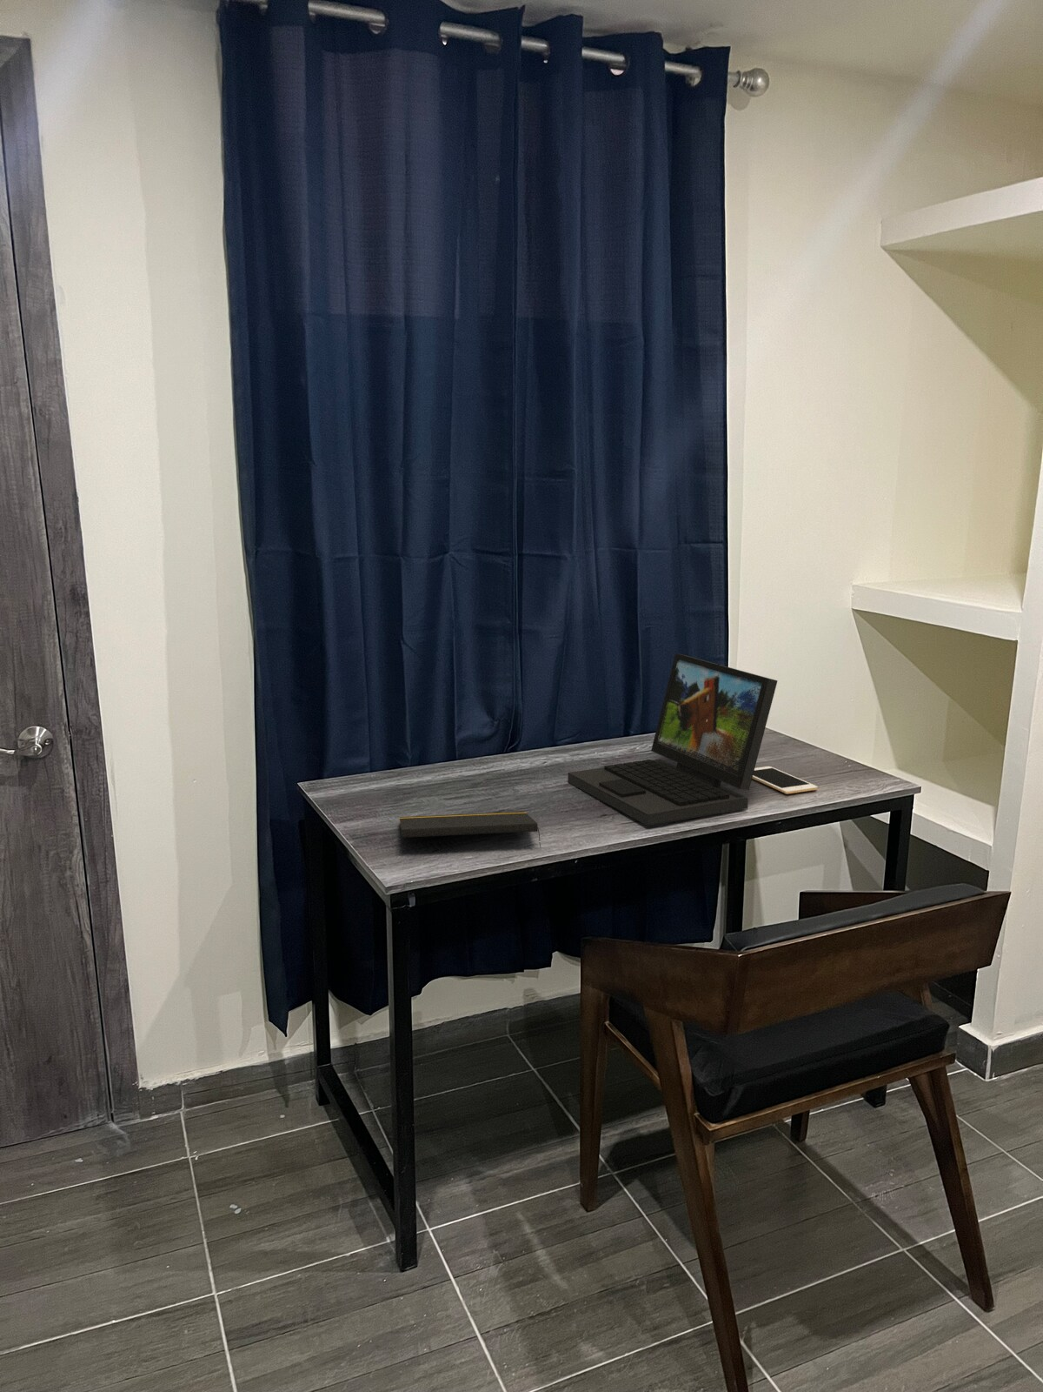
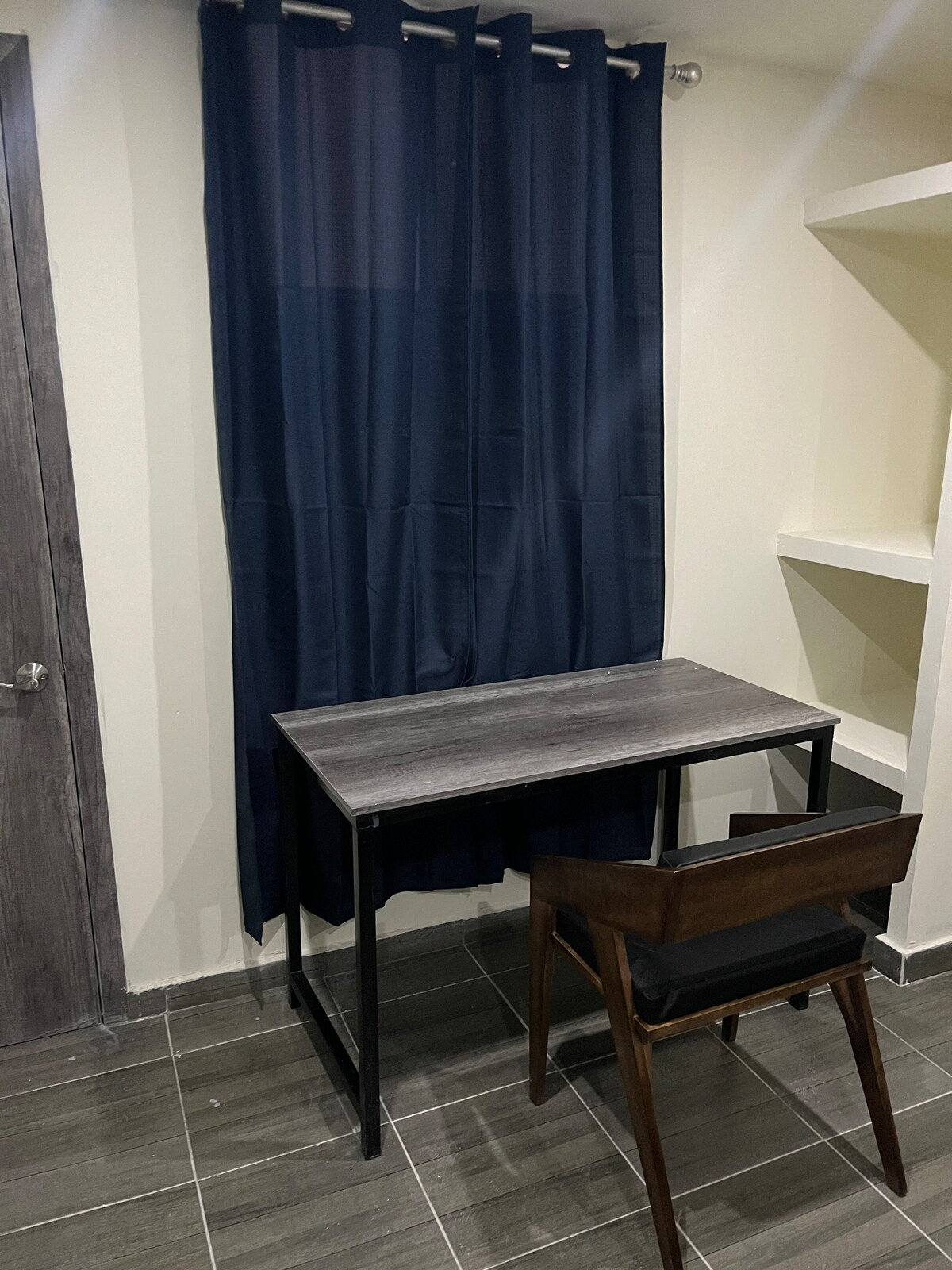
- laptop (667, 732)
- notepad (466, 824)
- cell phone (777, 779)
